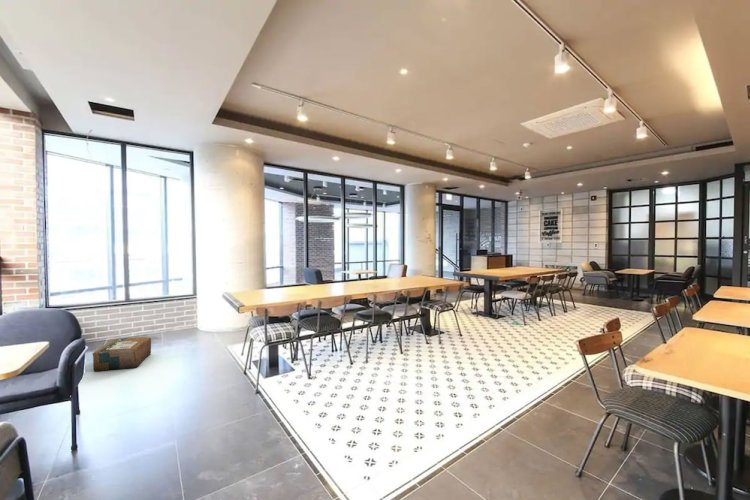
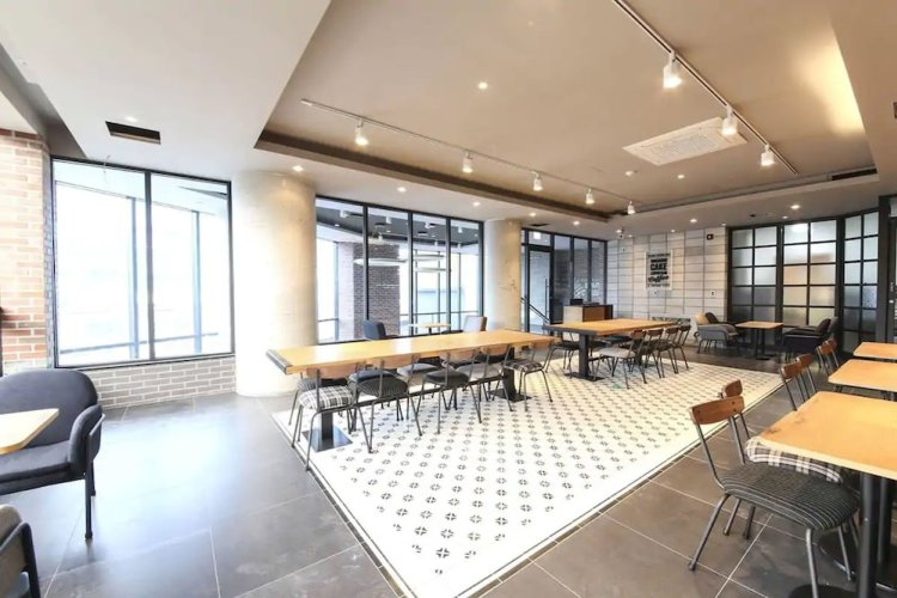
- cardboard box (124, 352)
